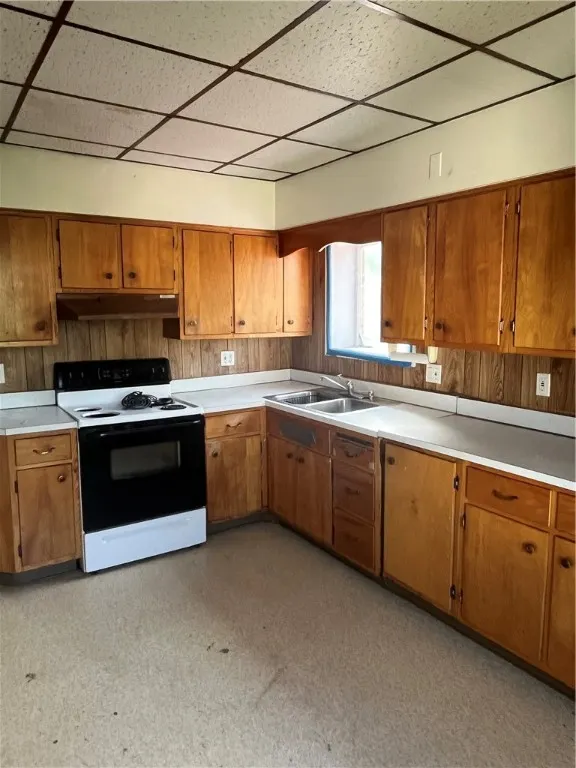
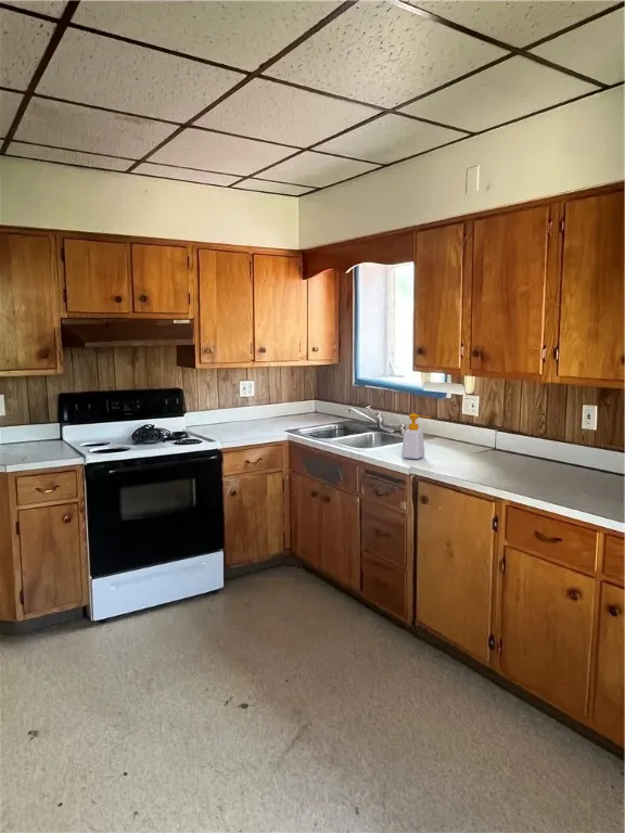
+ soap bottle (417, 435)
